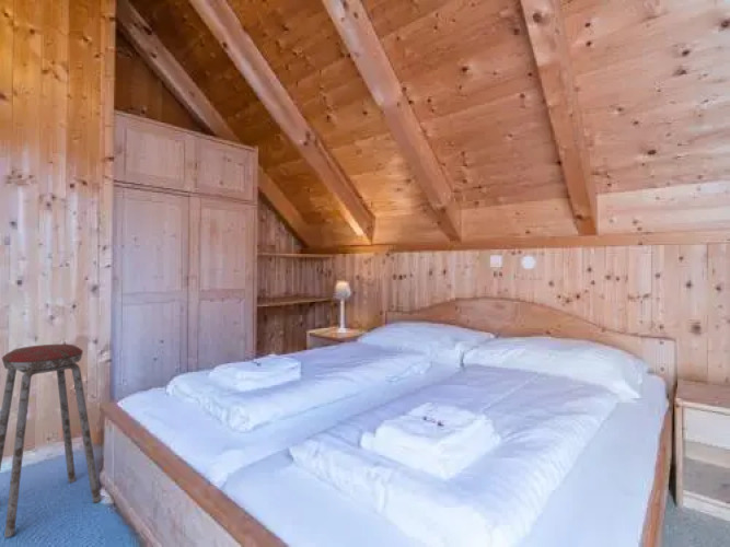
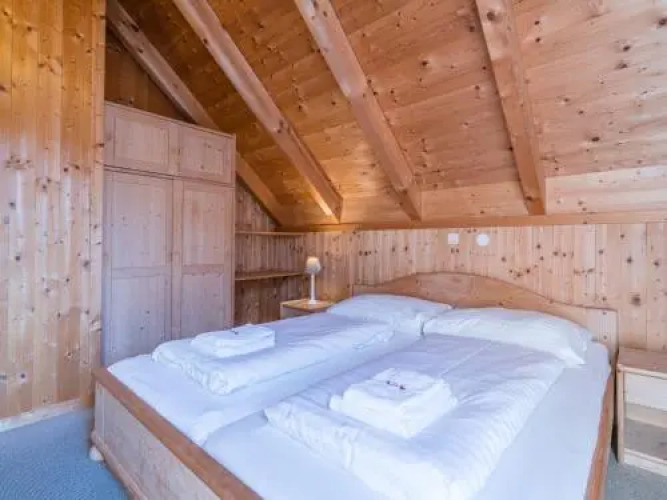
- music stool (25, 426)
